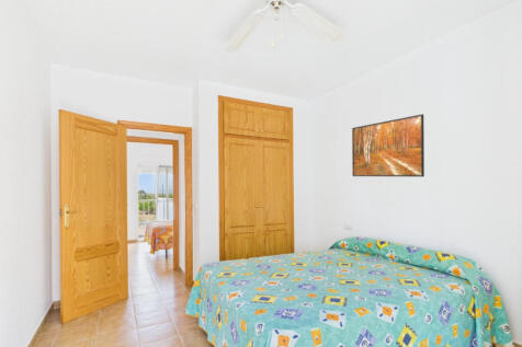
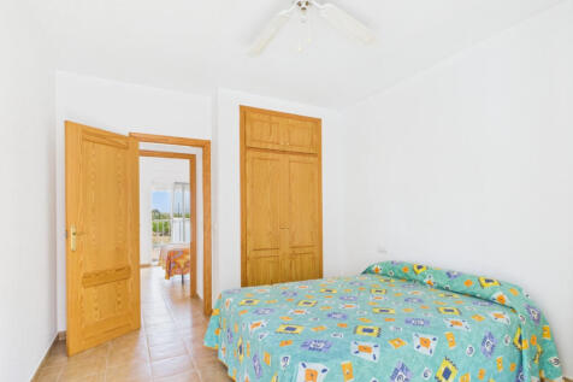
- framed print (383, 149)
